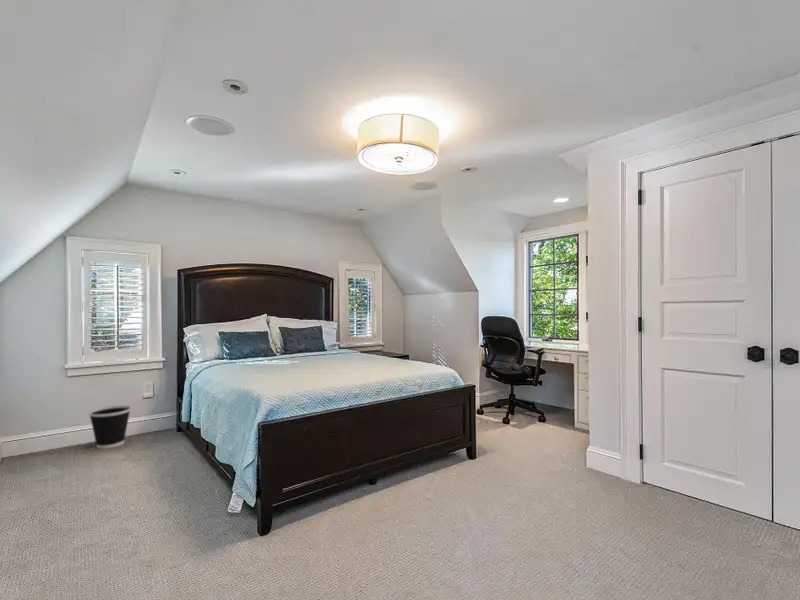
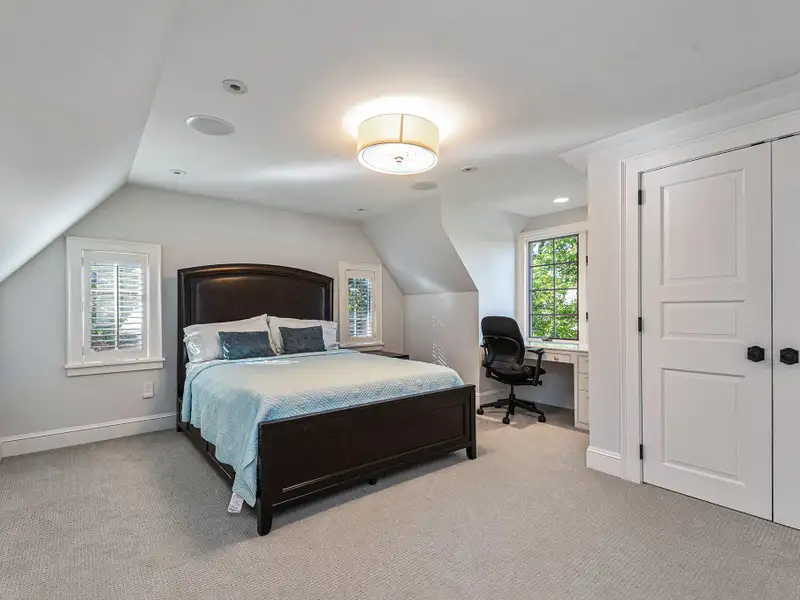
- wastebasket (110, 427)
